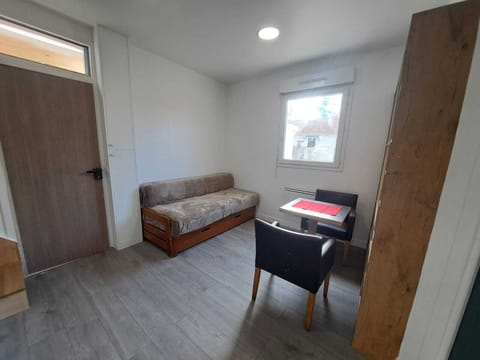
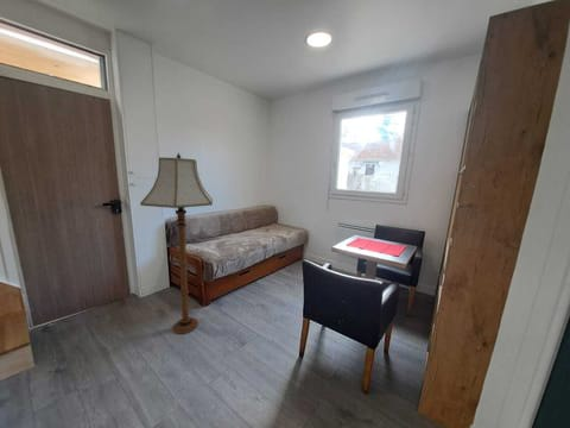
+ floor lamp (182, 245)
